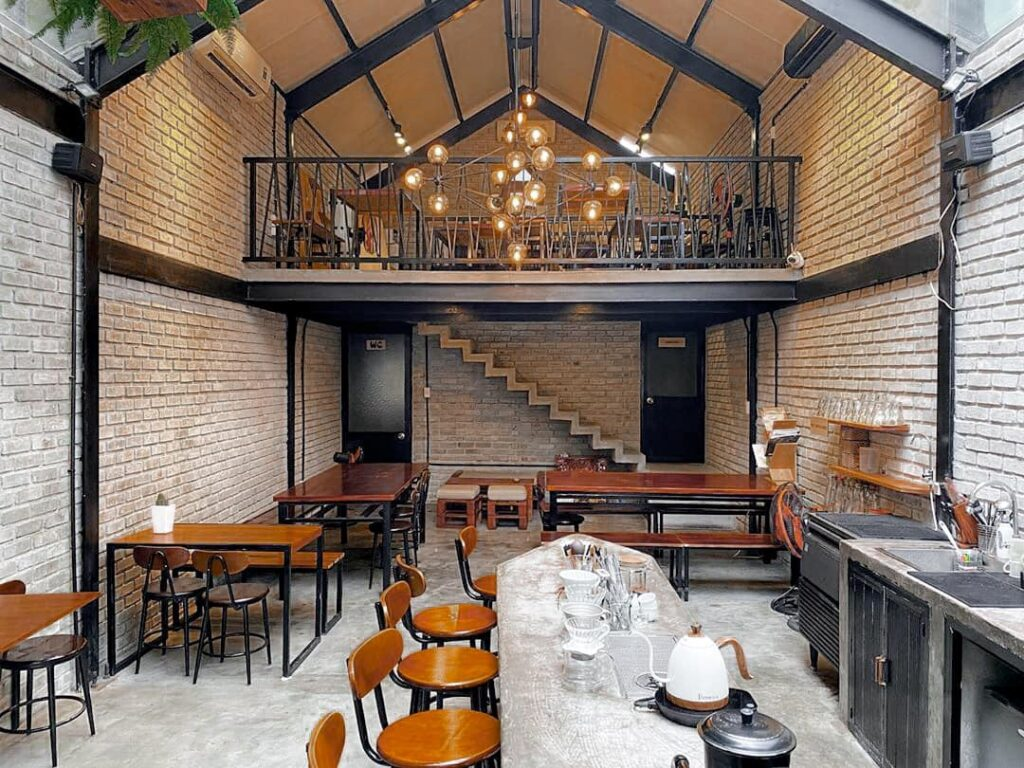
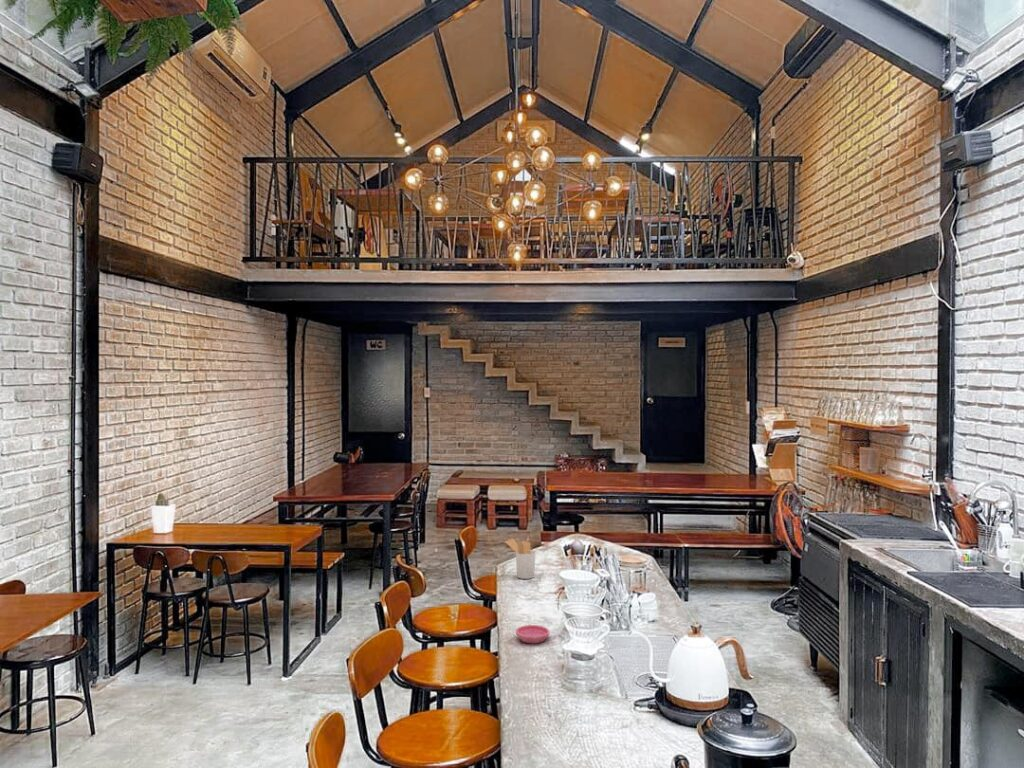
+ utensil holder (520, 557)
+ saucer (532, 634)
